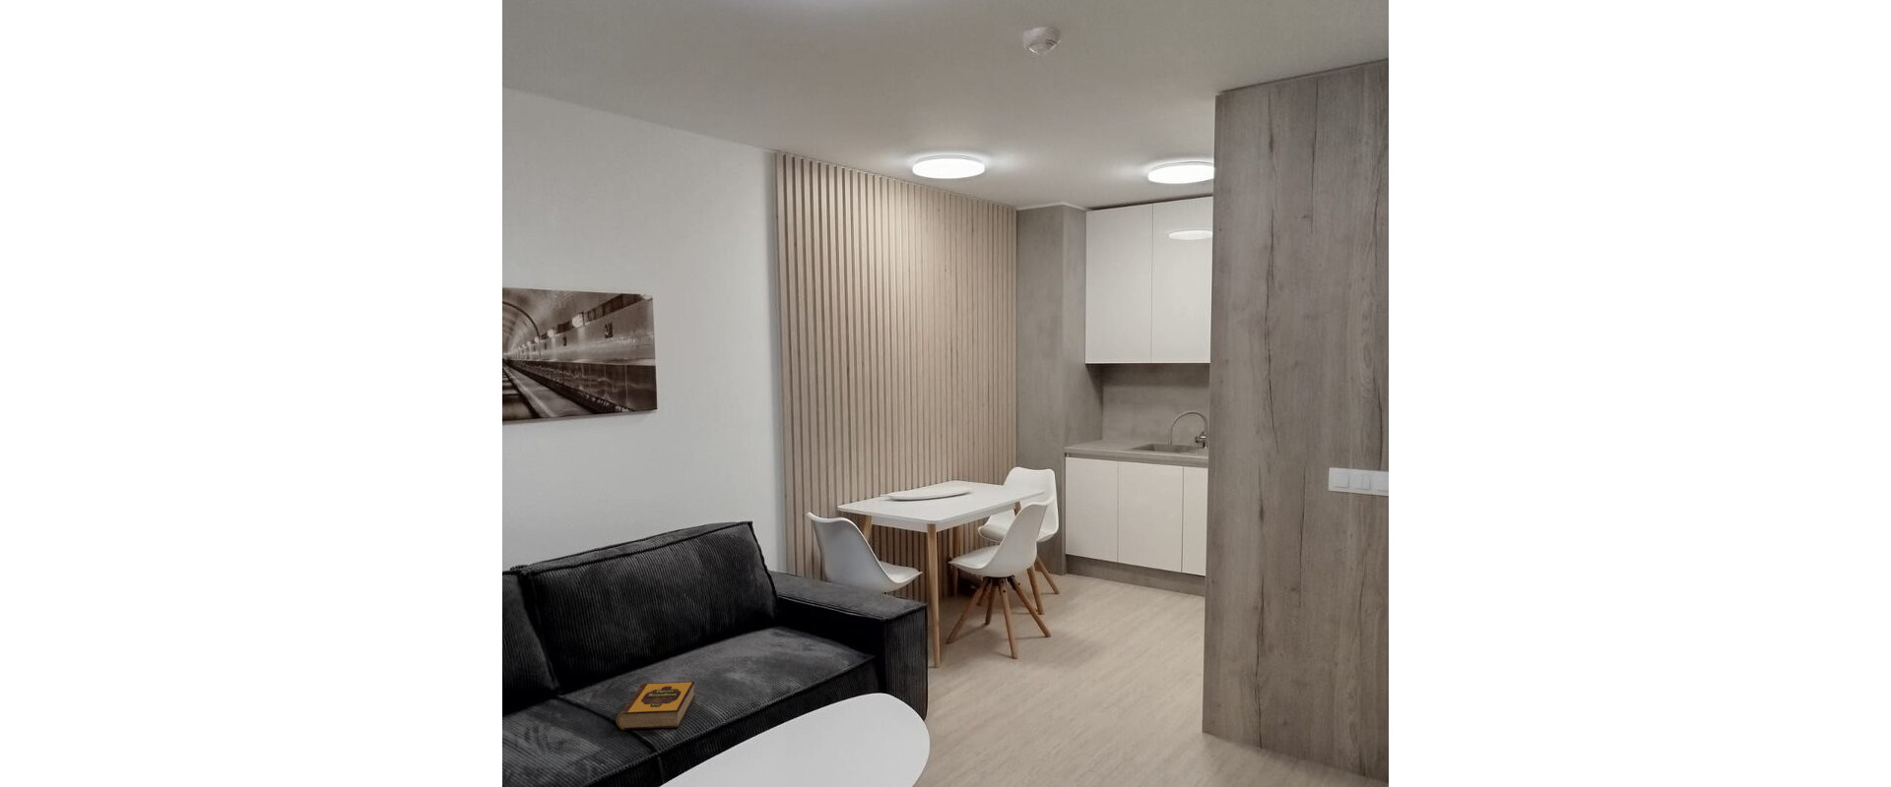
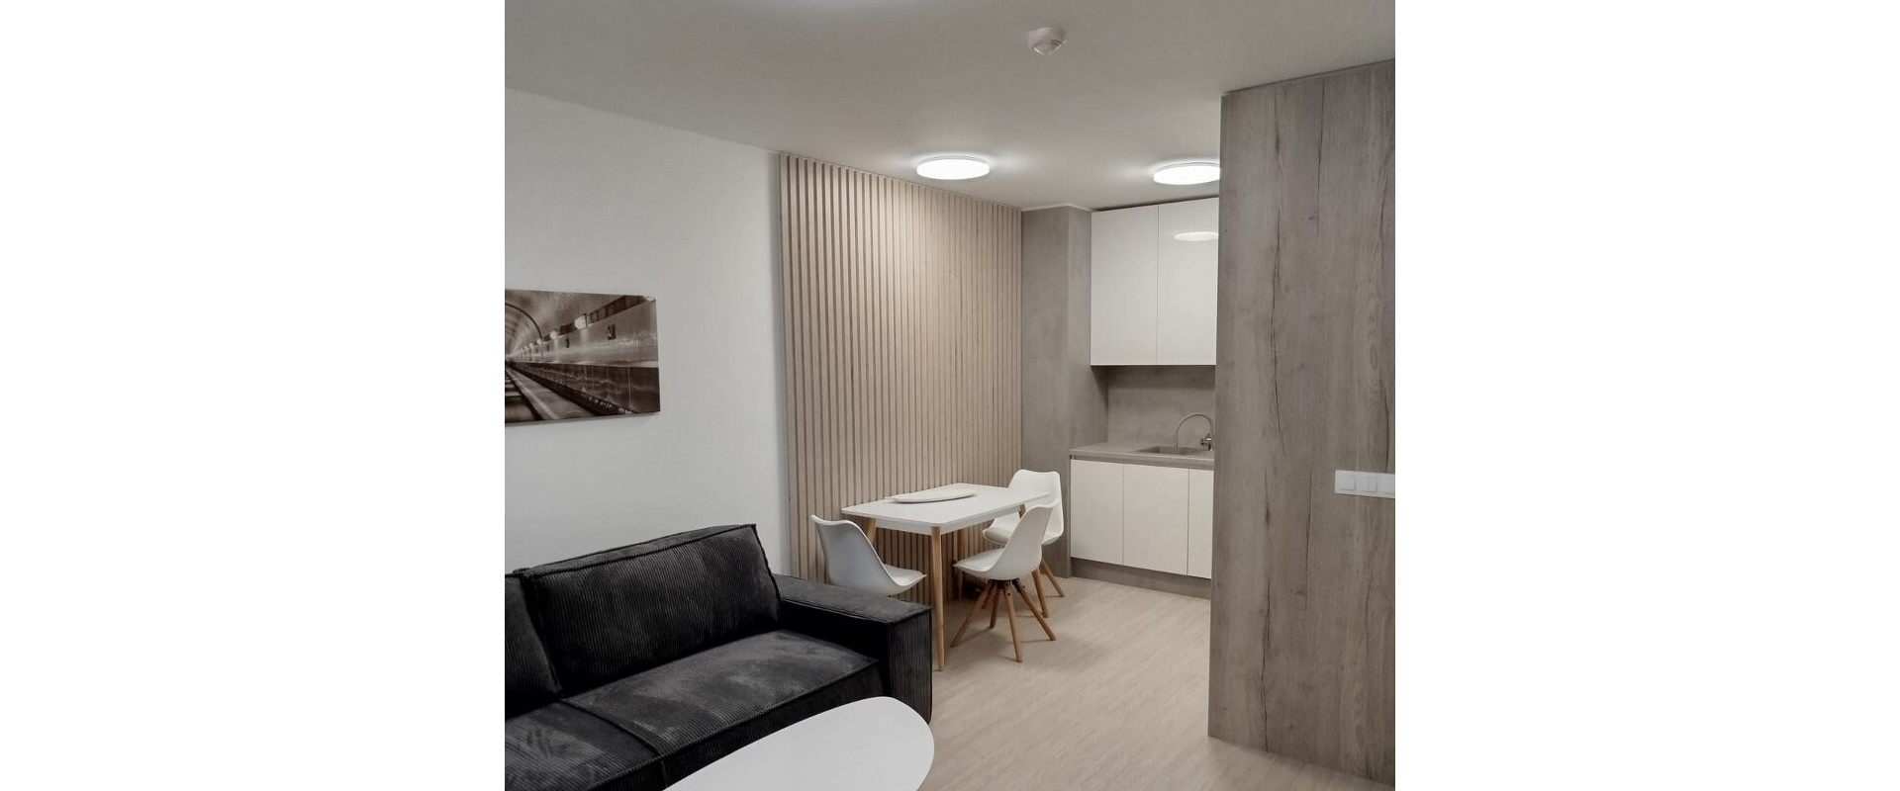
- hardback book (657, 704)
